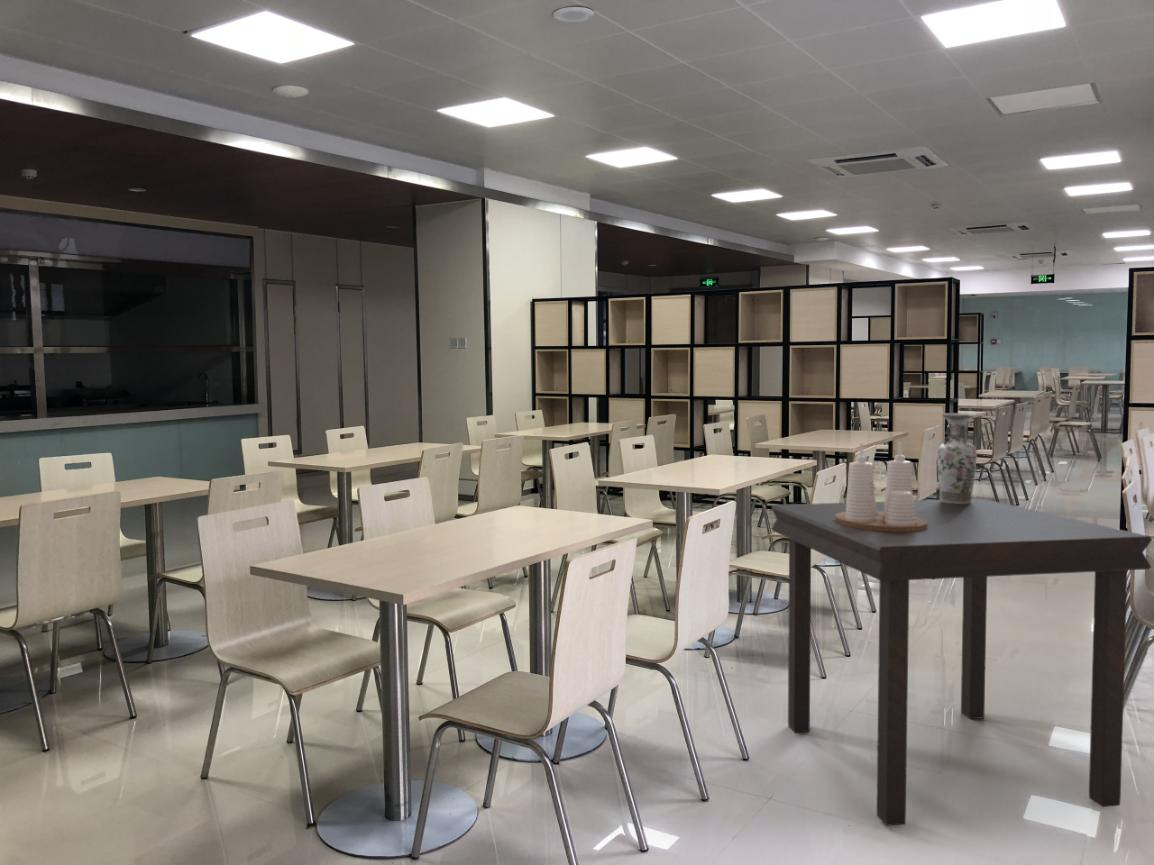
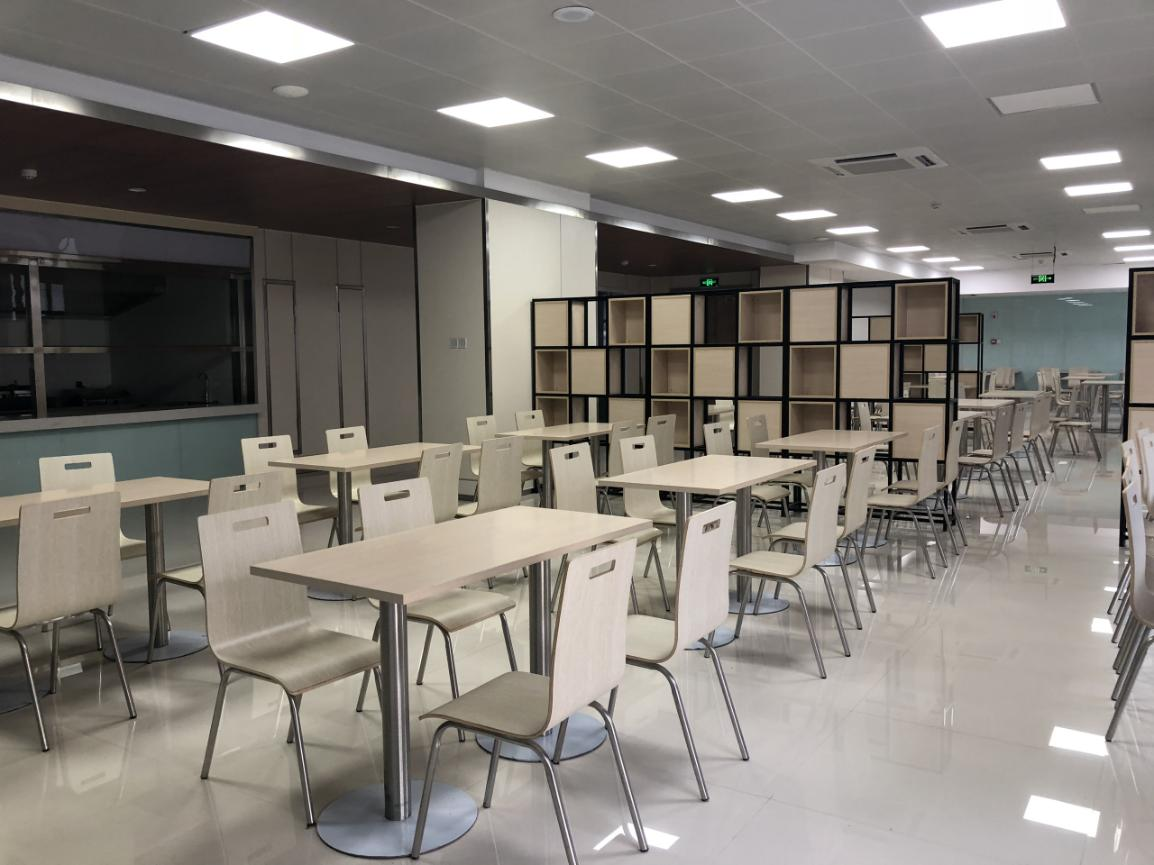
- condiment set (886, 482)
- dining table (962, 641)
- vase (956, 457)
